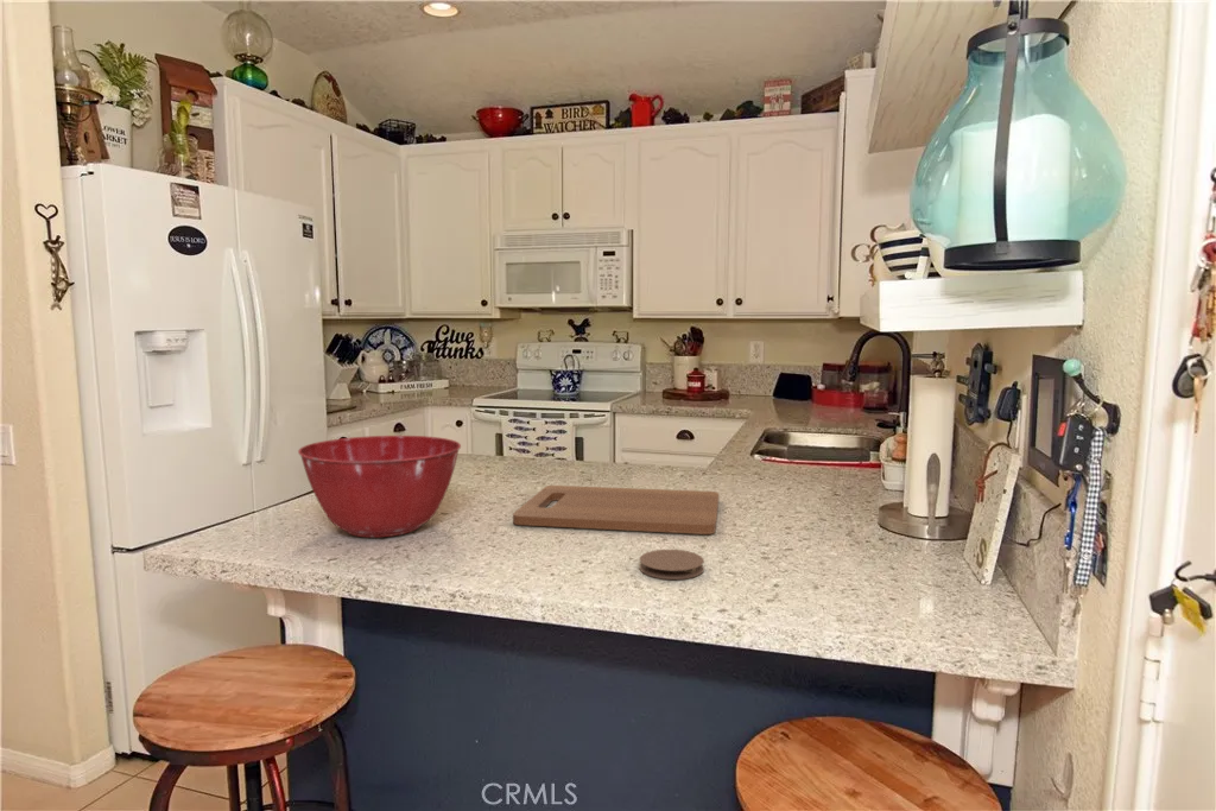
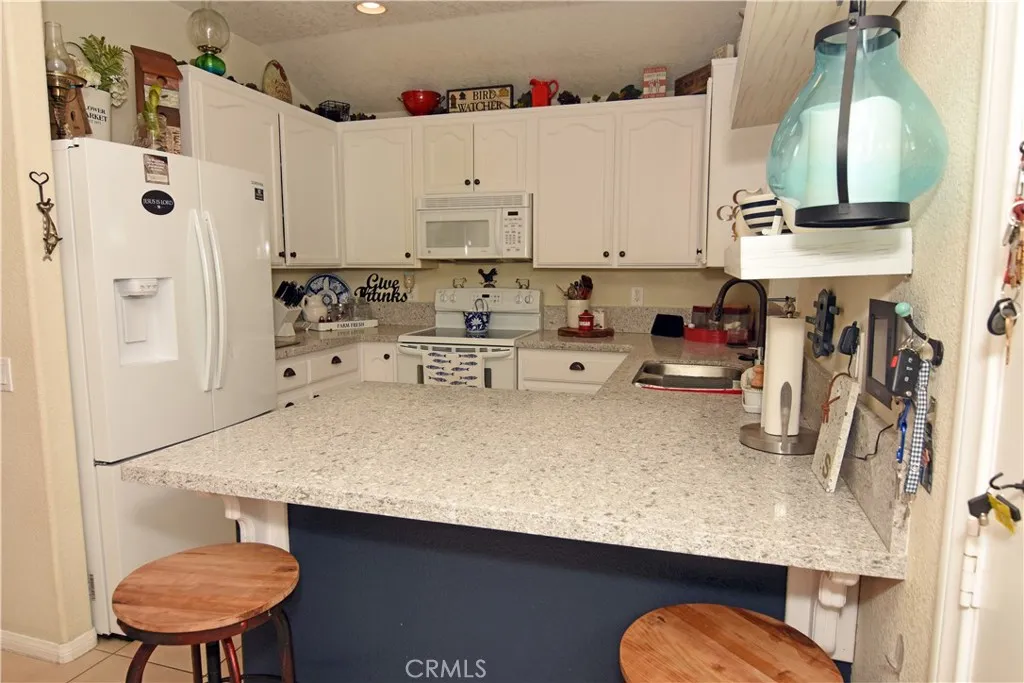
- mixing bowl (384, 486)
- cutting board (621, 506)
- coaster (671, 563)
